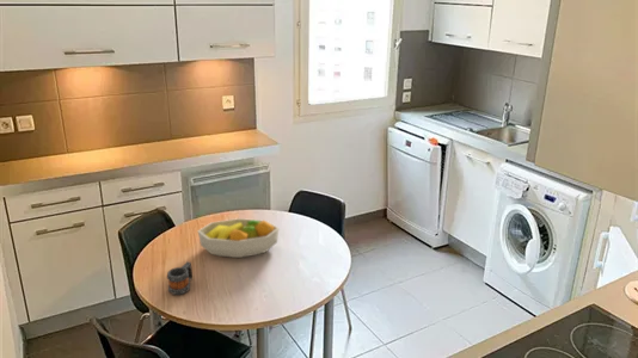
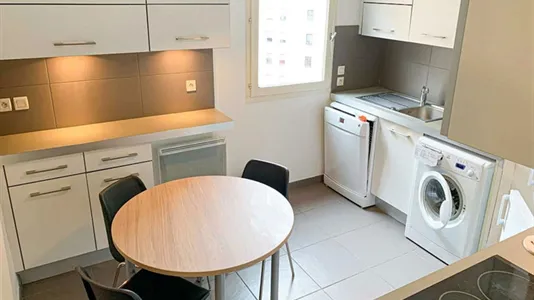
- mug (180, 277)
- fruit bowl (239, 234)
